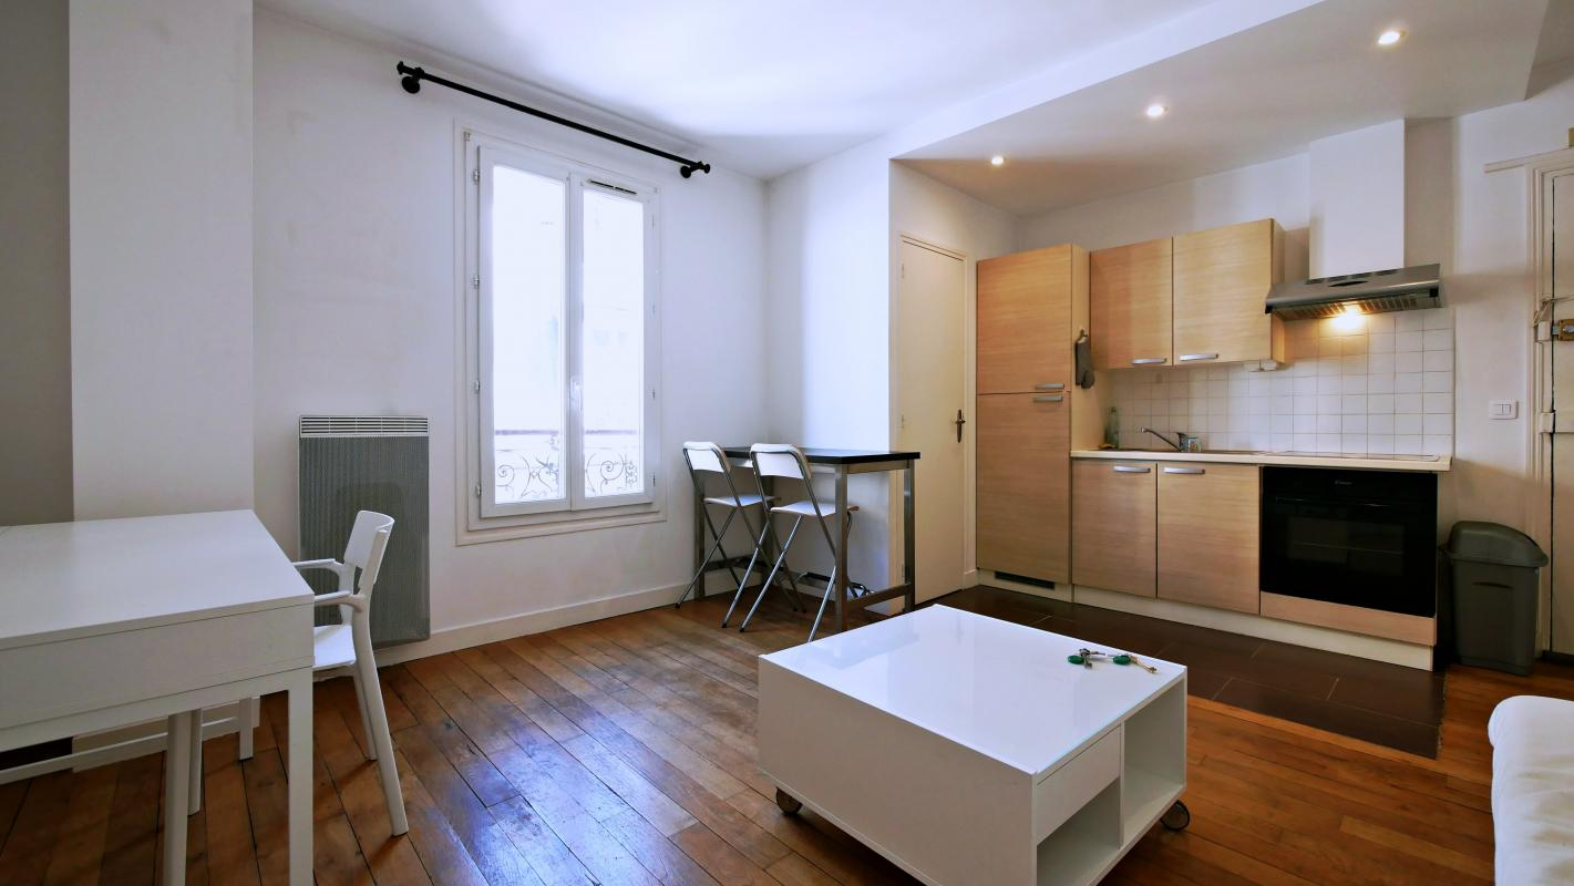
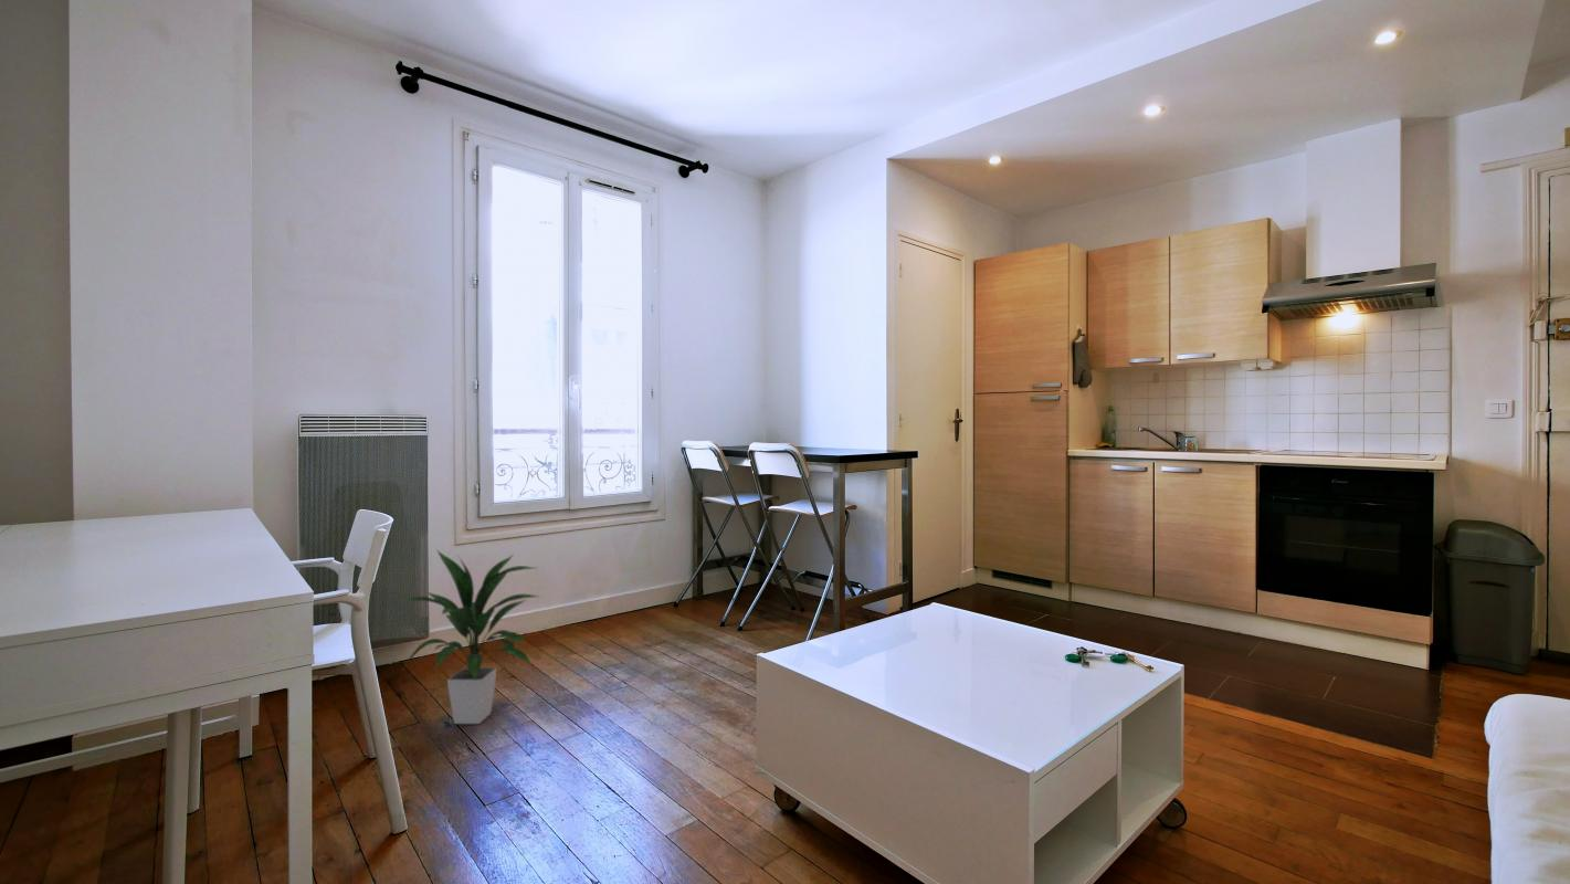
+ indoor plant (478, 632)
